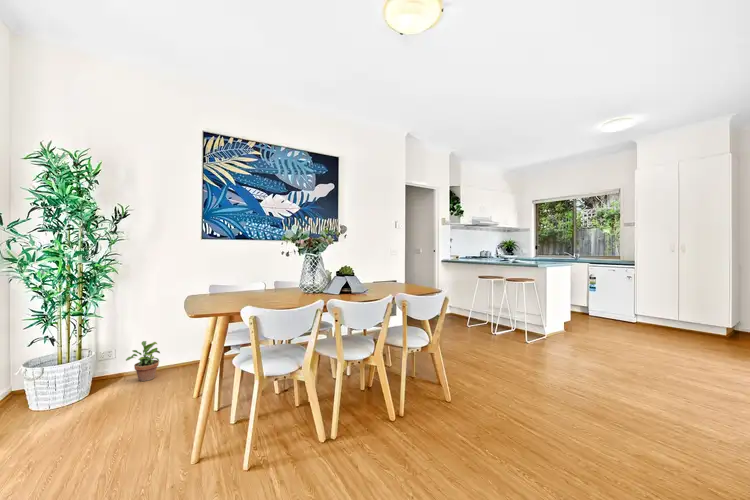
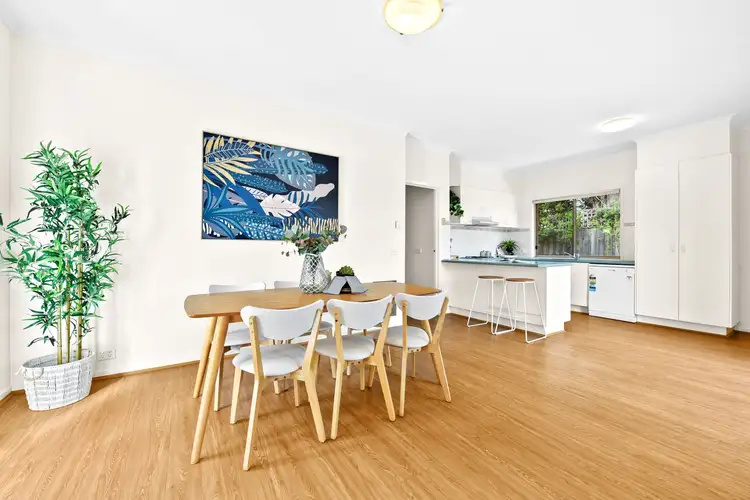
- potted plant (143, 360)
